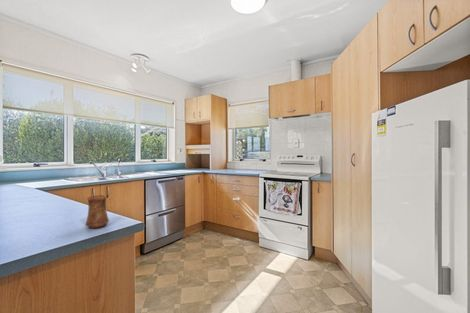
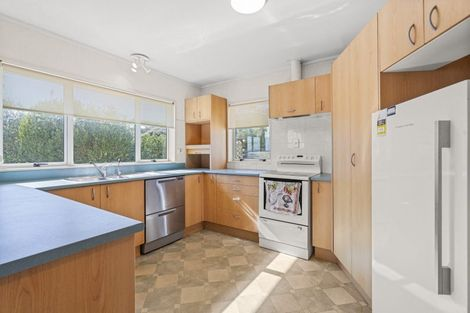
- cup (97, 211)
